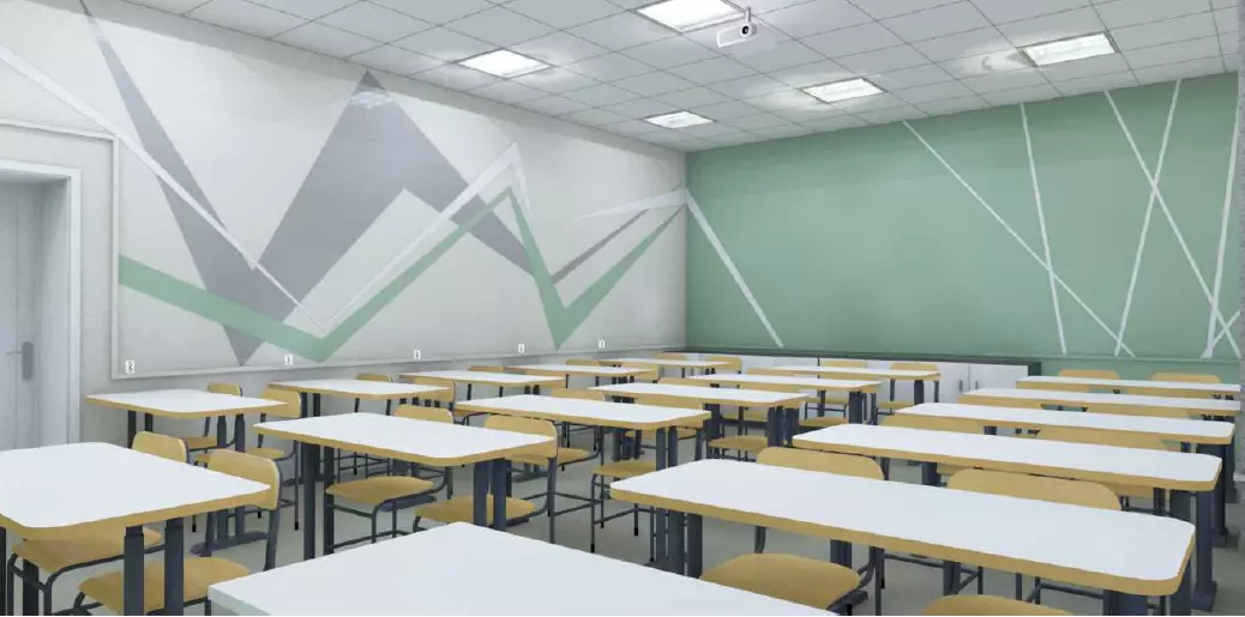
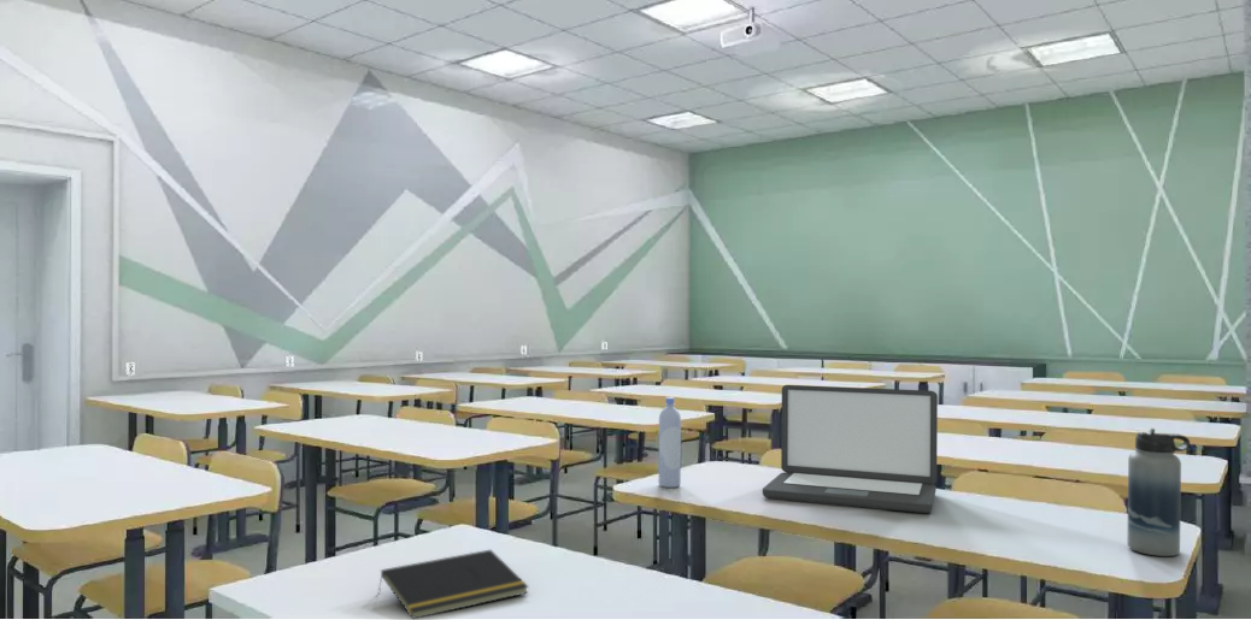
+ notepad (454, 580)
+ laptop (850, 443)
+ water bottle (1157, 489)
+ bottle (669, 441)
